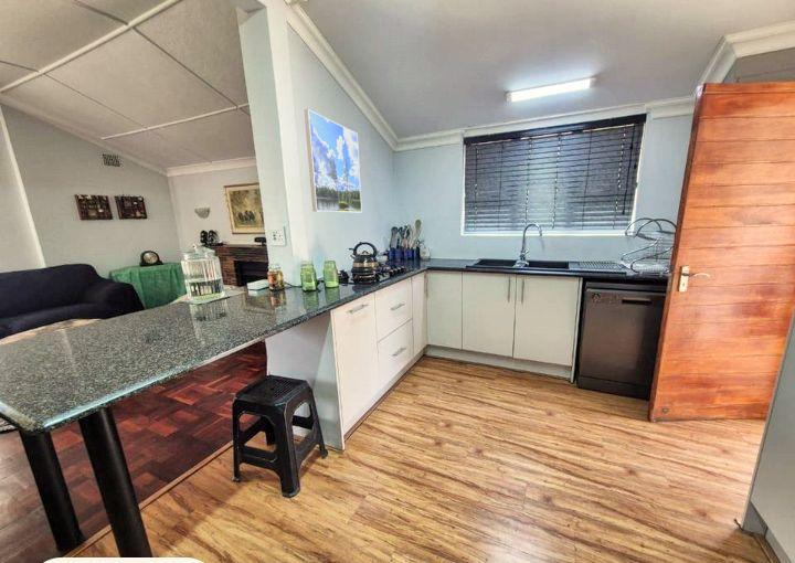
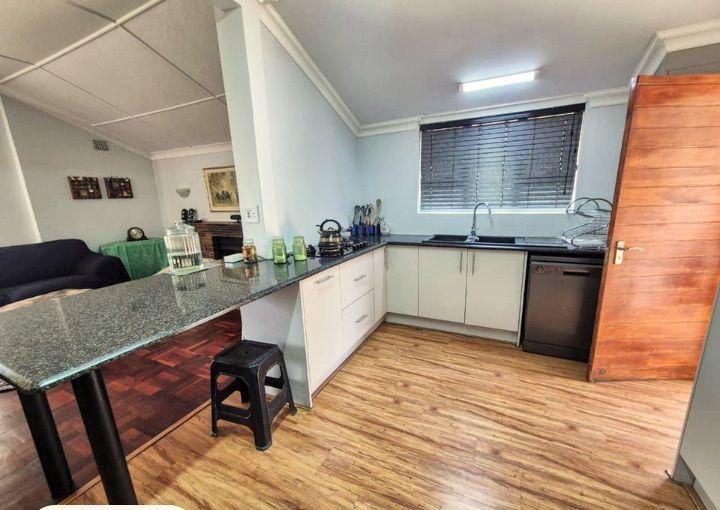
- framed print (337, 168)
